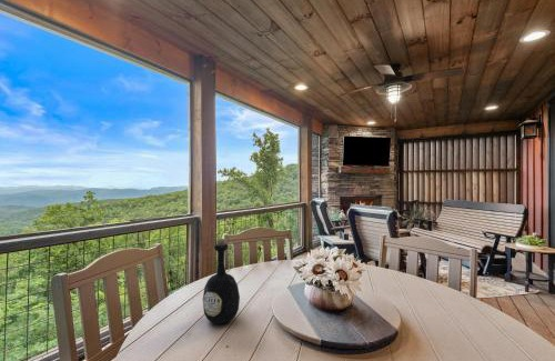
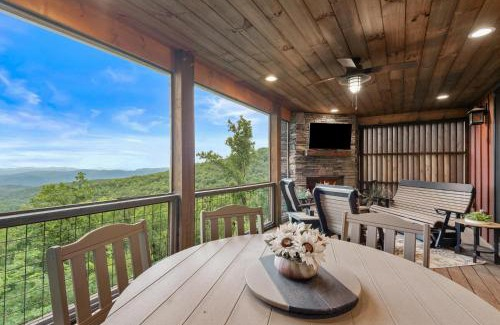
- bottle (221, 279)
